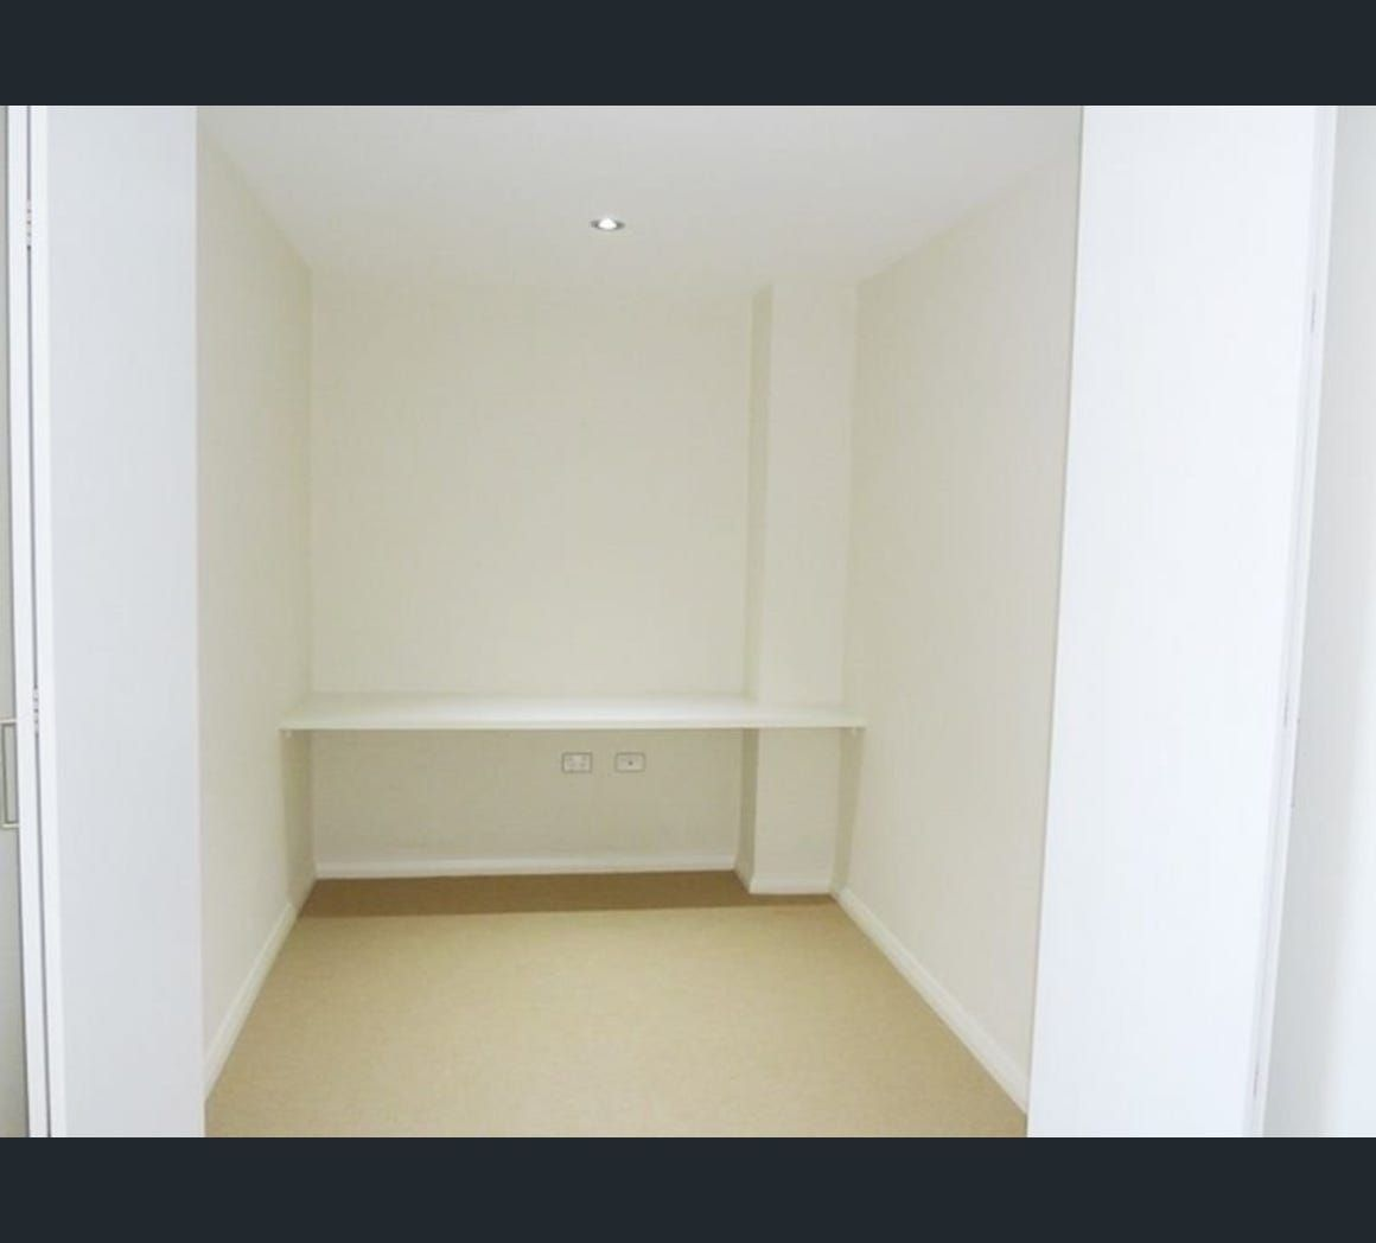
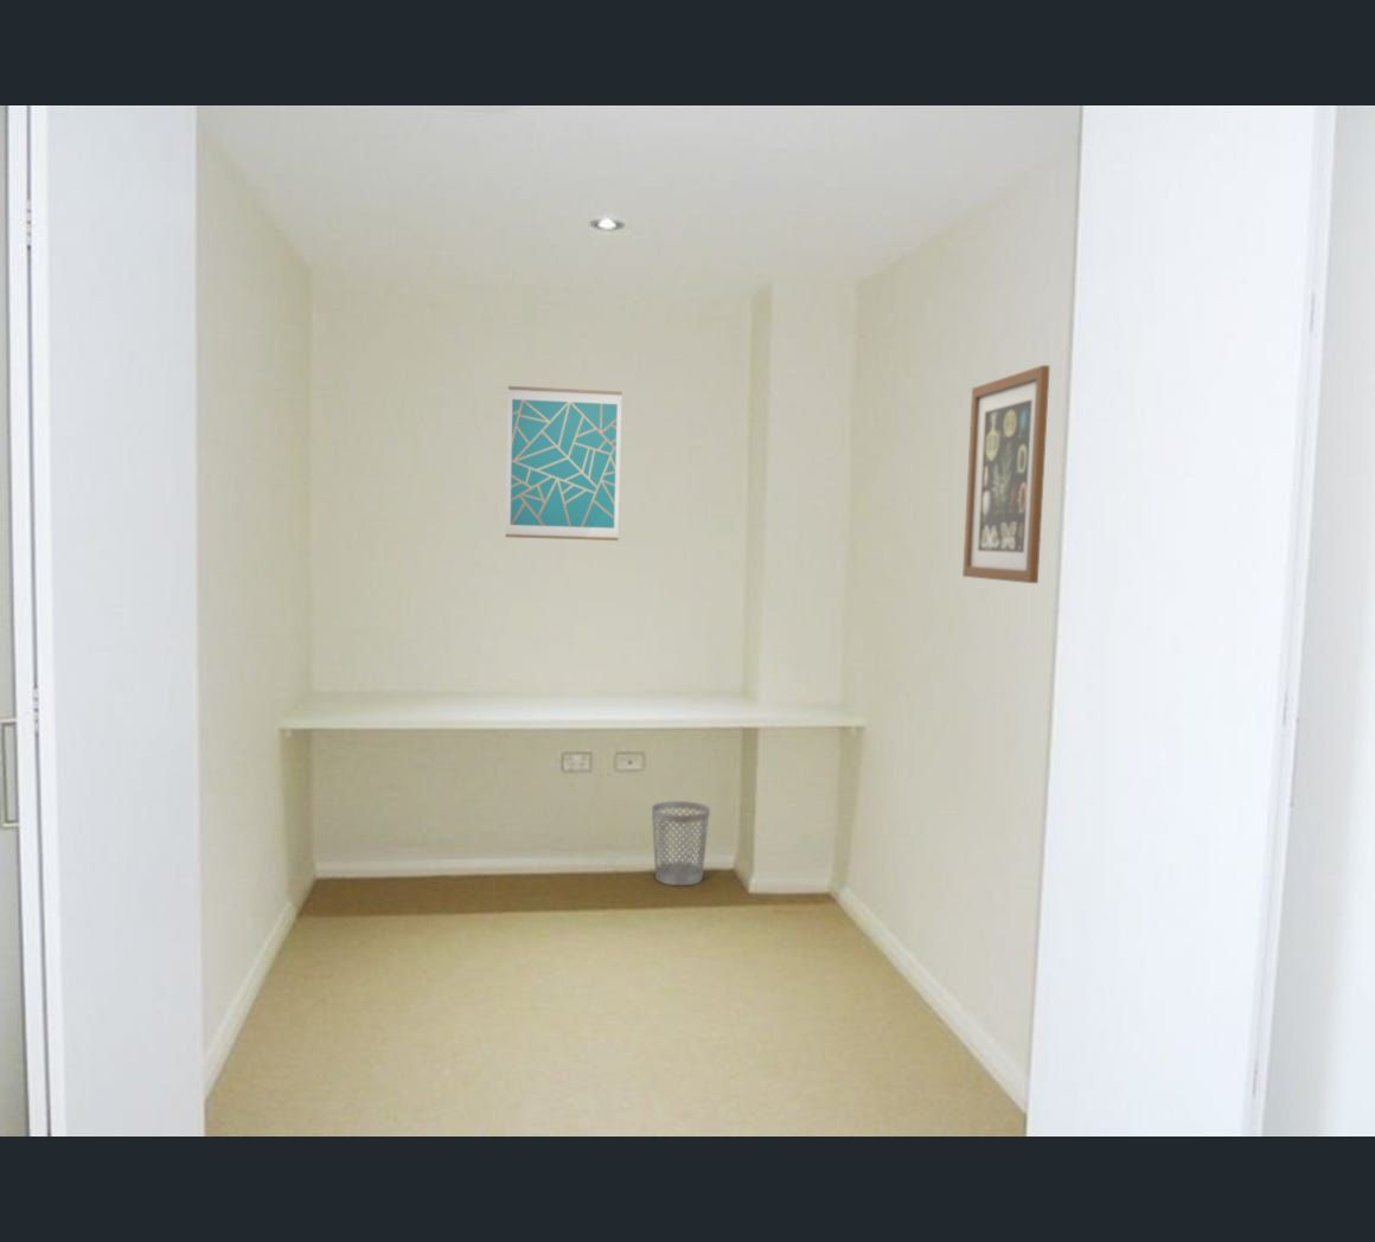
+ wall art (563, 464)
+ wastebasket (679, 844)
+ wall art (1001, 479)
